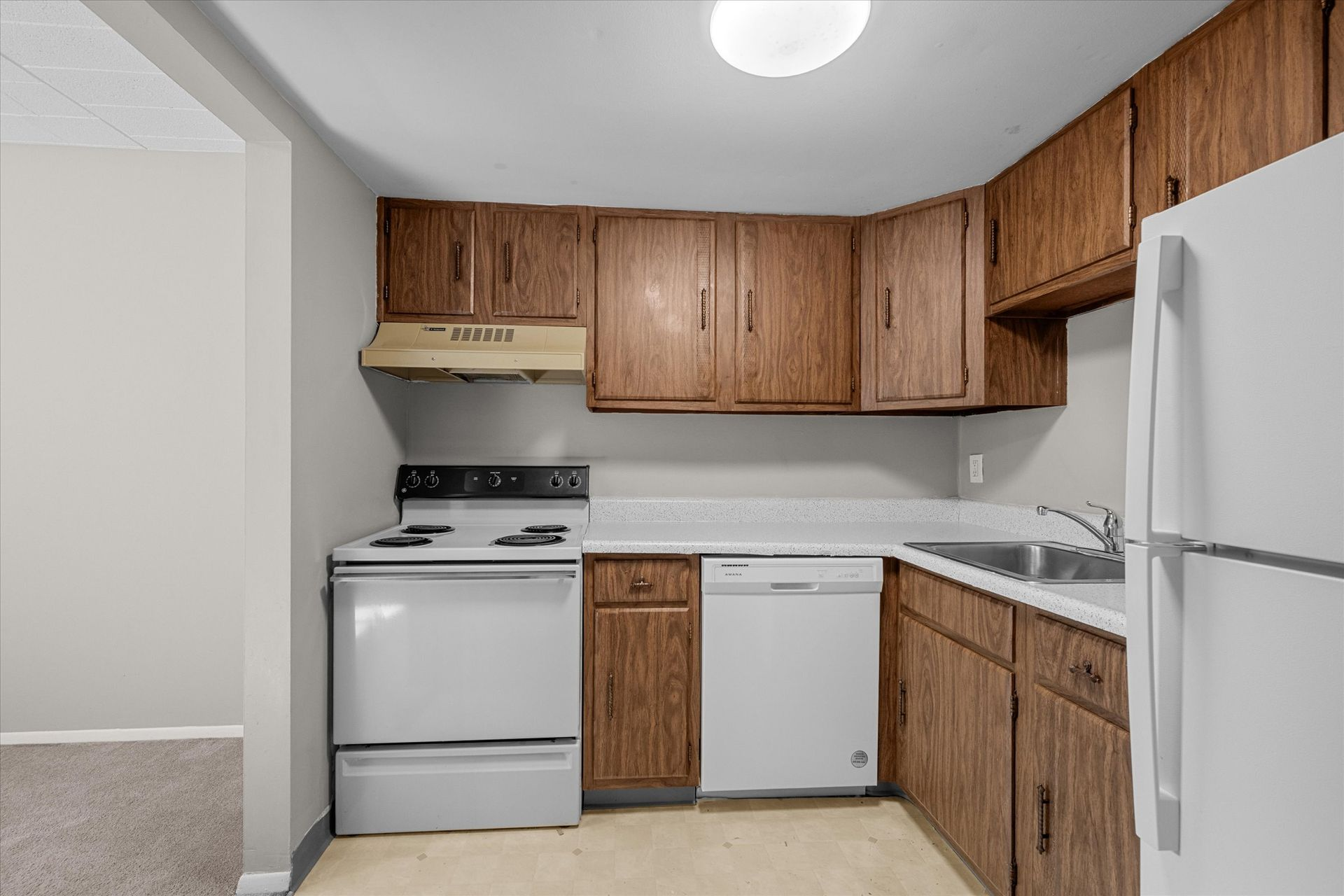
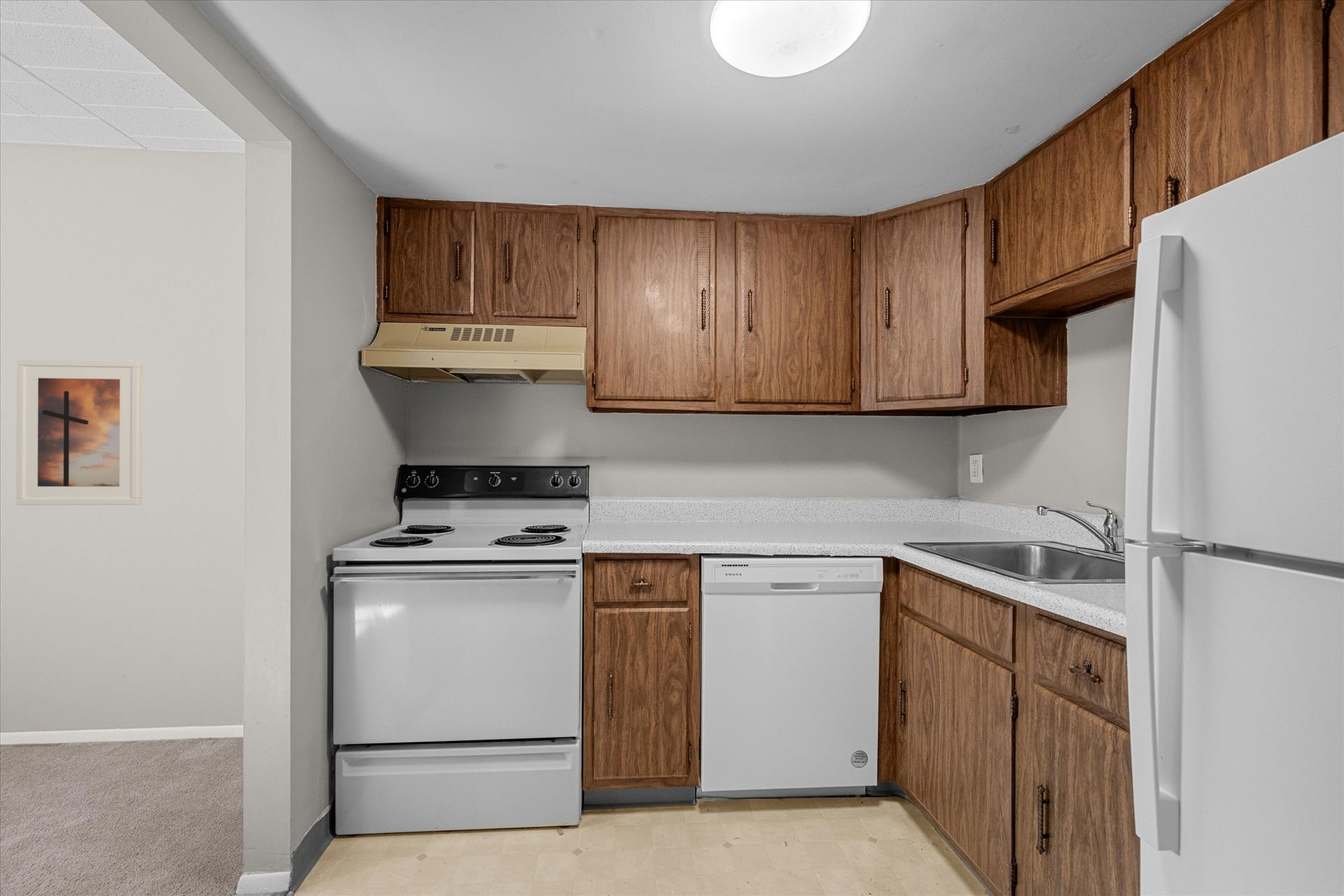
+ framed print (80, 432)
